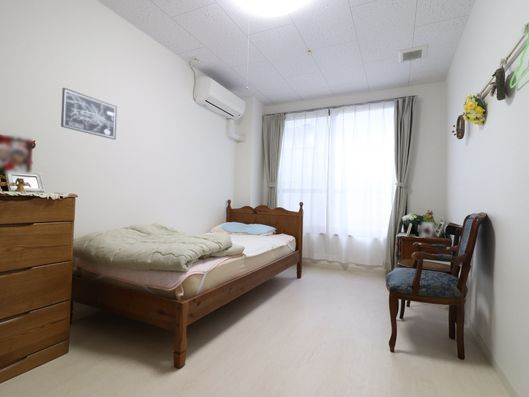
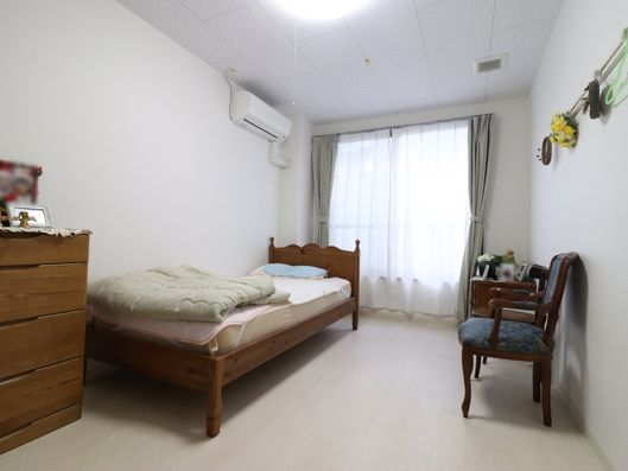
- wall art (91, 115)
